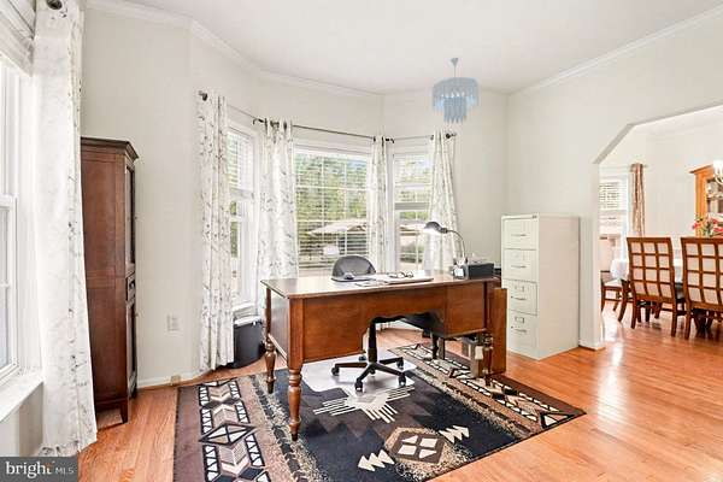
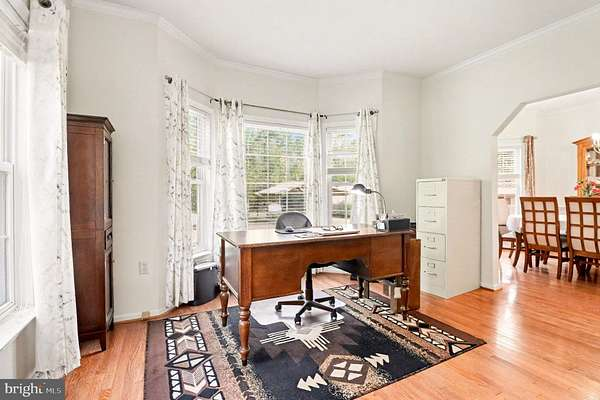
- ceiling light fixture (454, 89)
